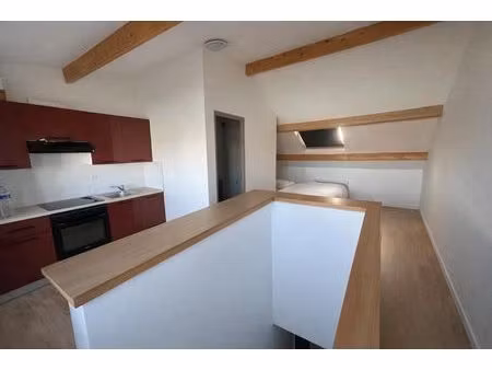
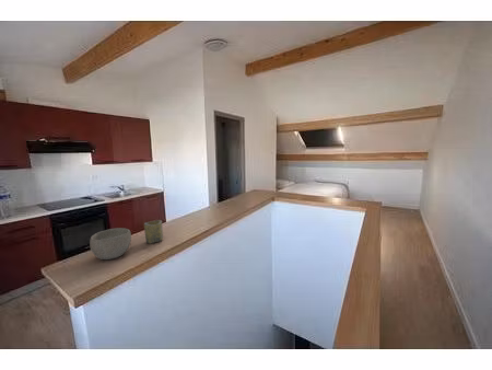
+ cup (153, 231)
+ bowl (112, 244)
